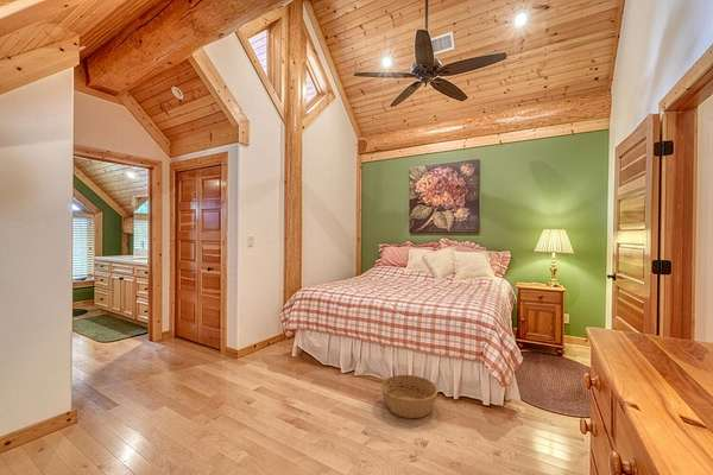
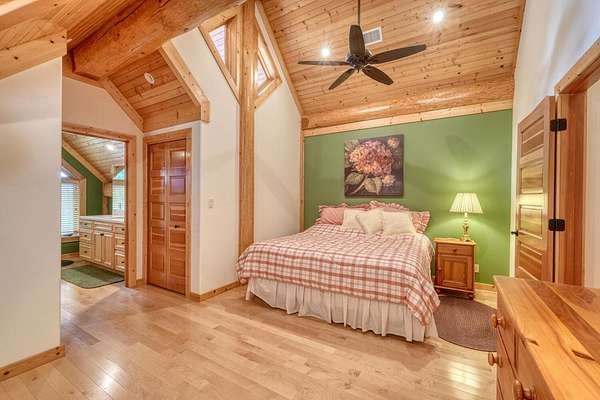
- basket (409, 395)
